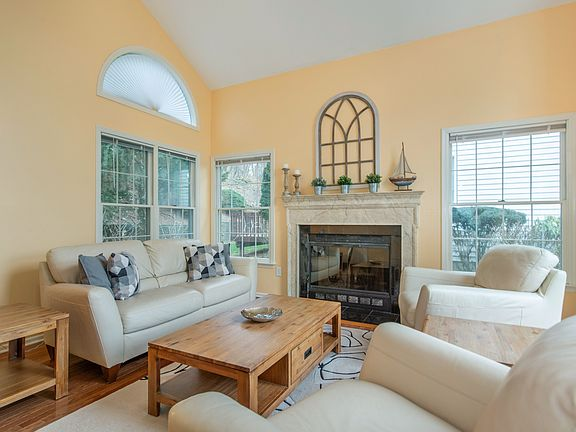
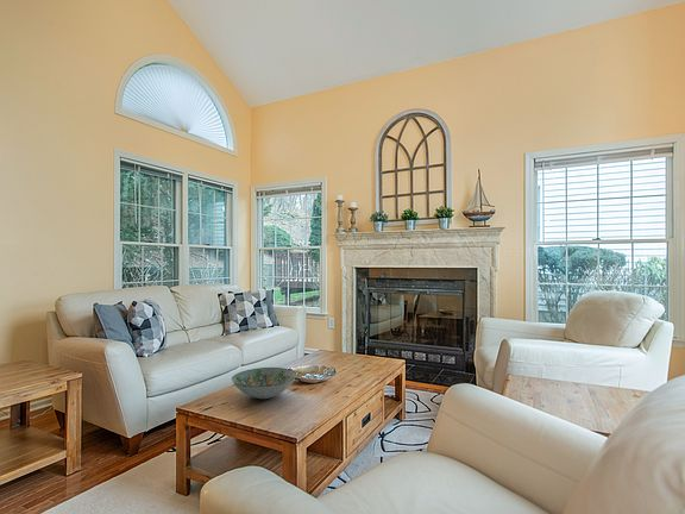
+ decorative bowl (264, 386)
